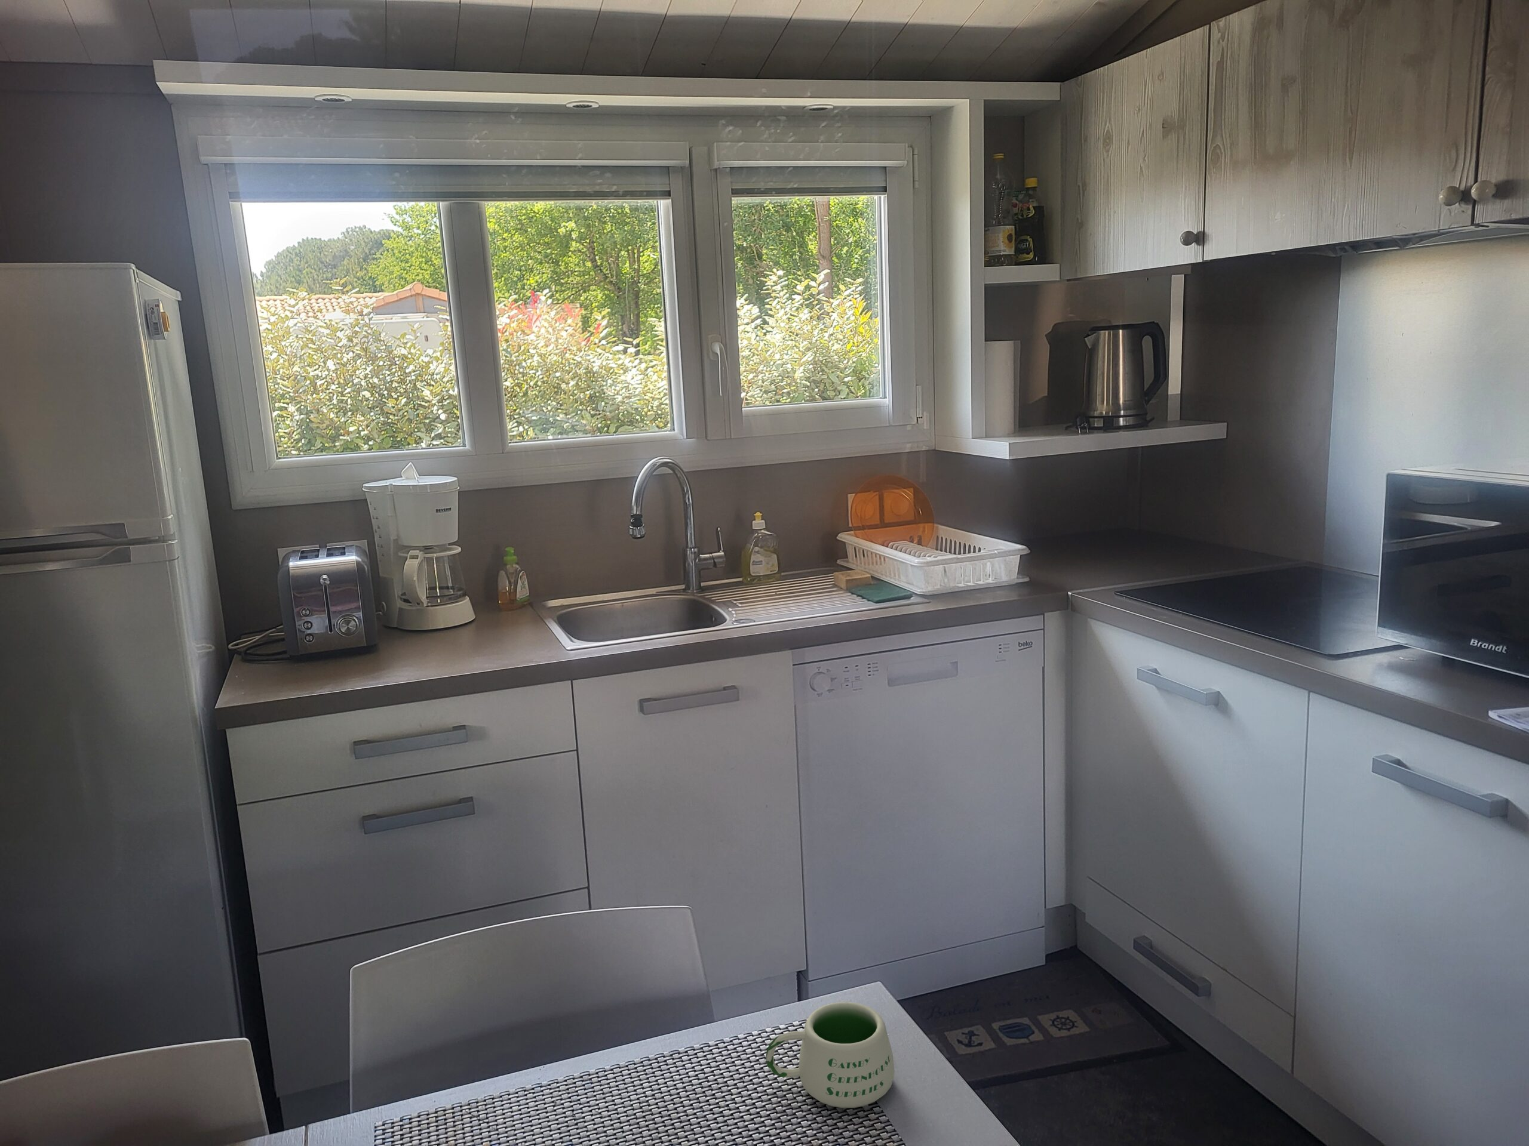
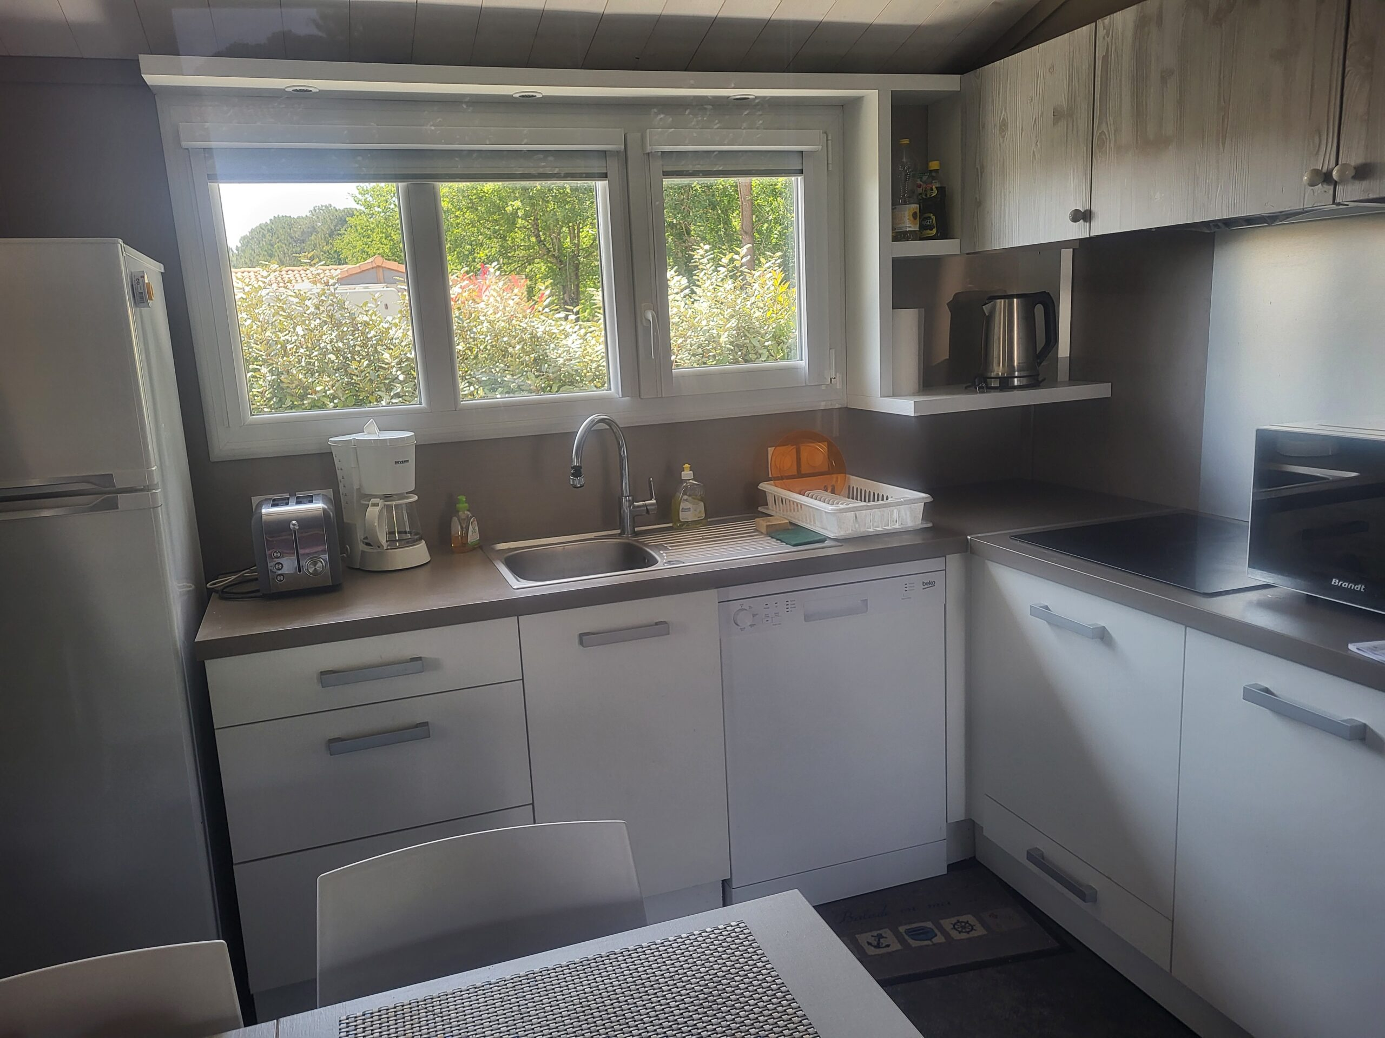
- mug (830, 1053)
